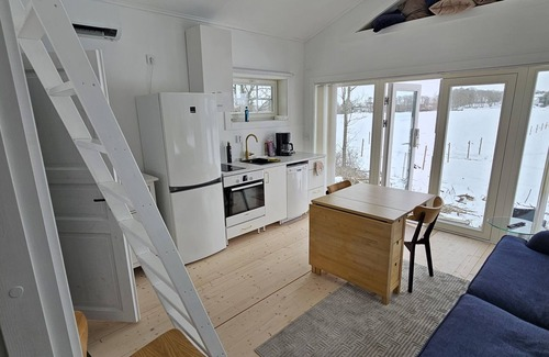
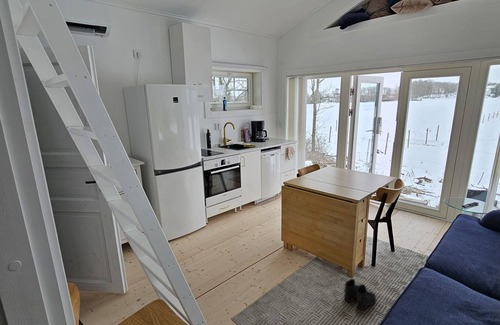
+ boots (360, 289)
